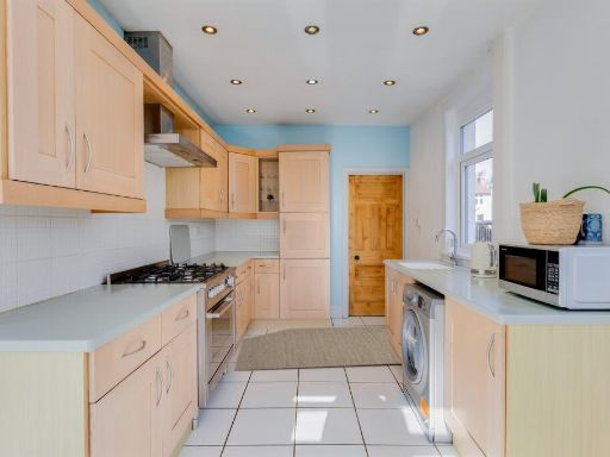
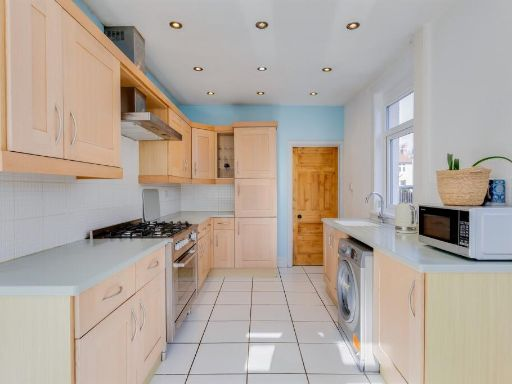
- rug (325, 344)
